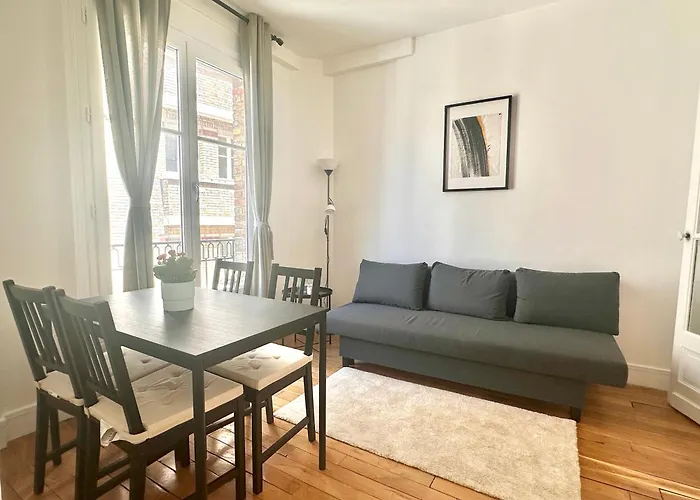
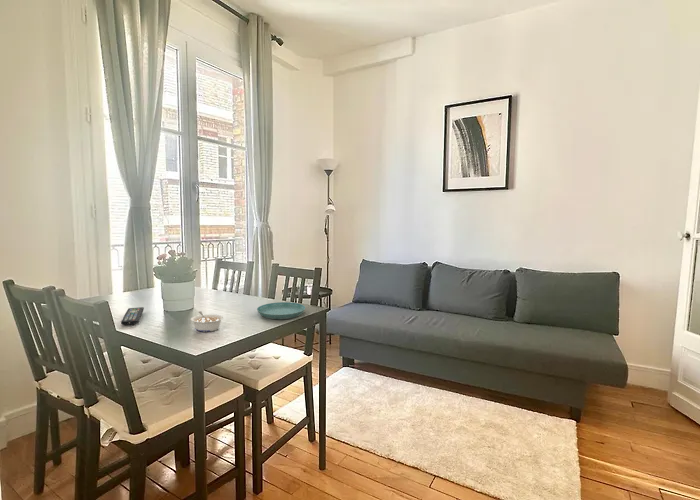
+ legume (206, 322)
+ remote control (133, 315)
+ saucer (281, 310)
